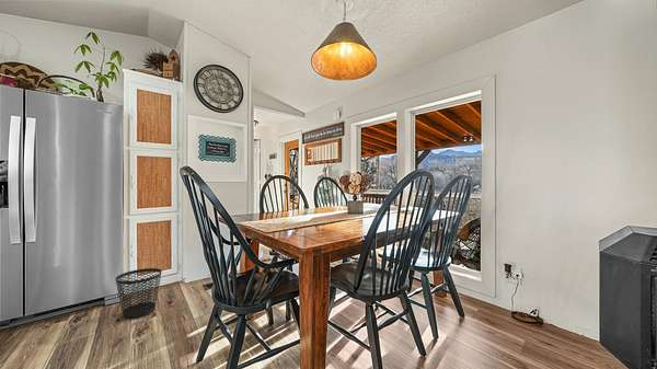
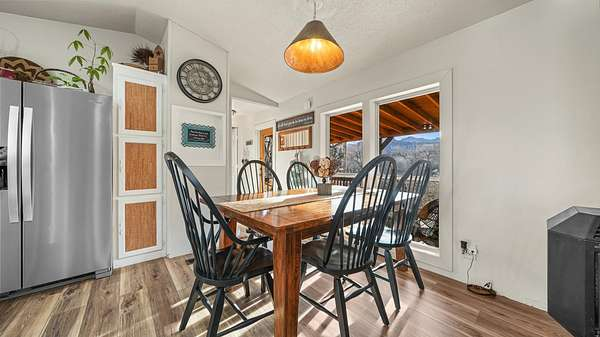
- wastebasket (139, 293)
